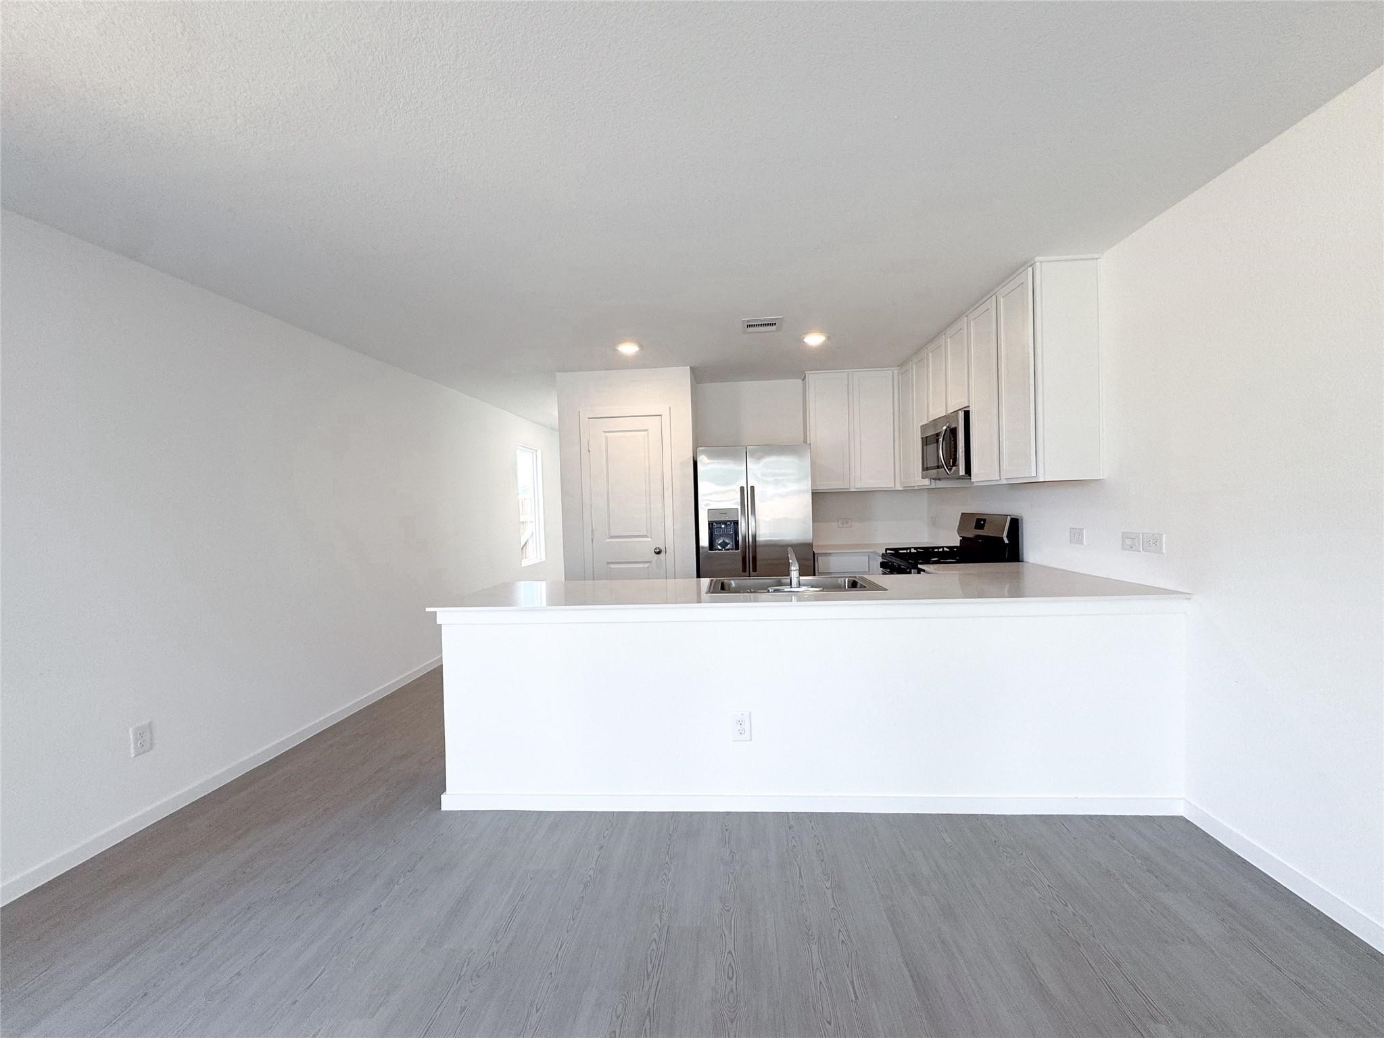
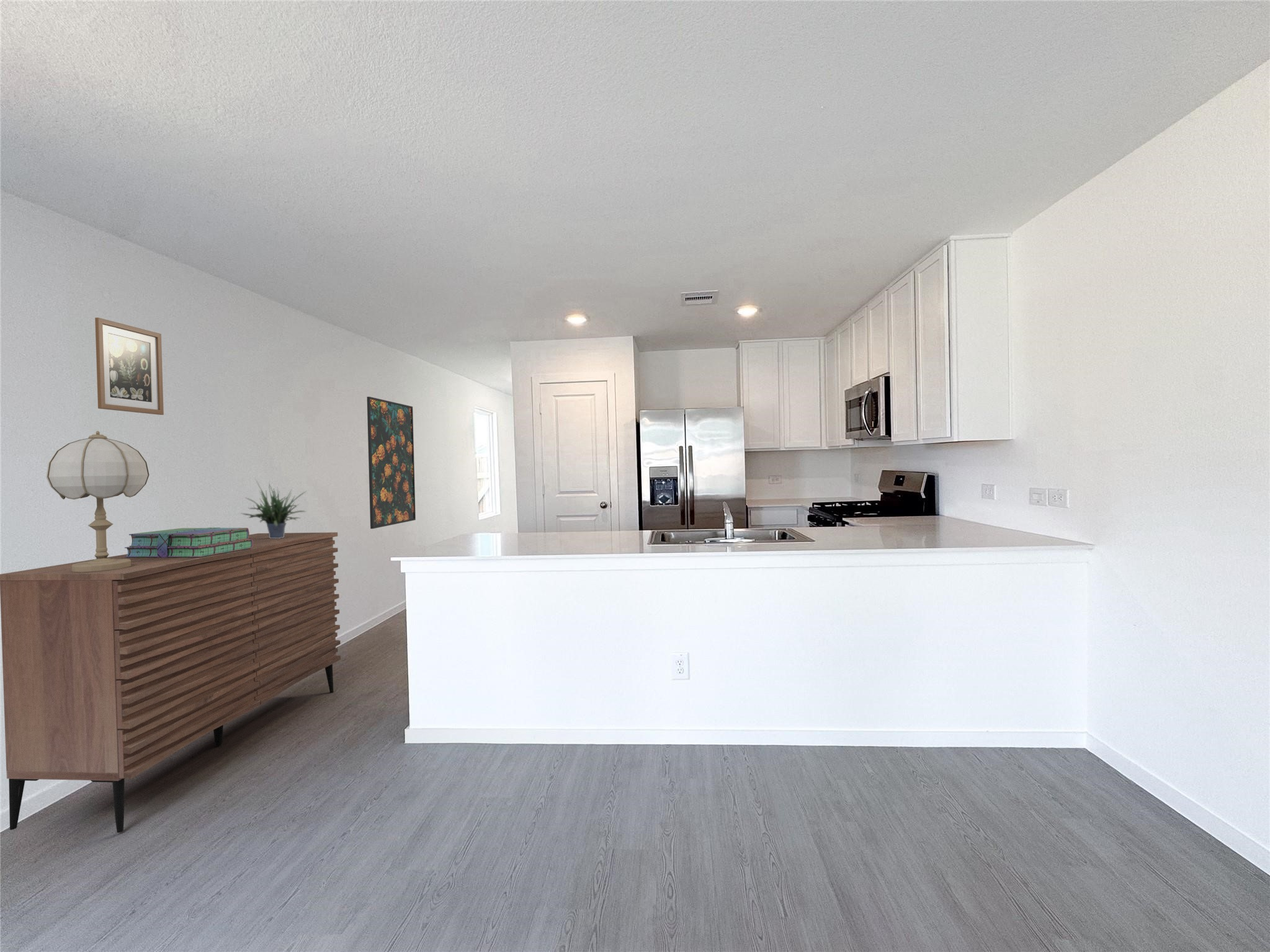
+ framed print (393, 463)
+ sideboard (210, 647)
+ table lamp (101, 499)
+ potted plant (277, 507)
+ stack of books (191, 541)
+ wall art (131, 369)
